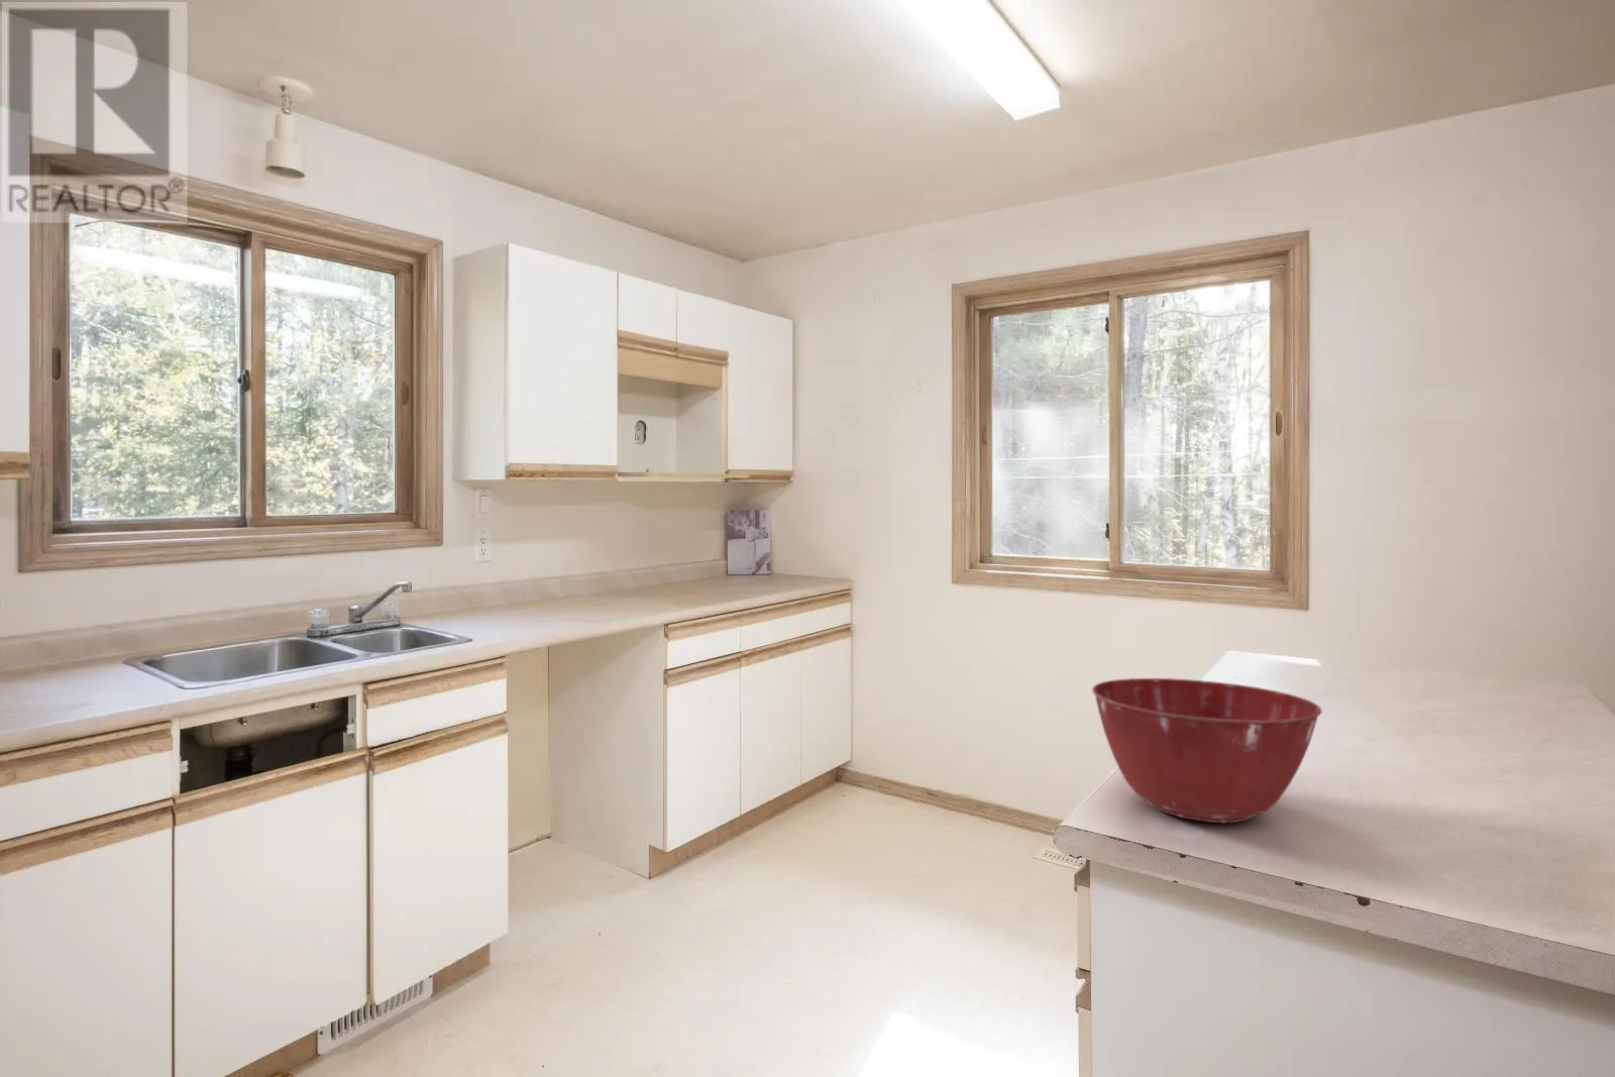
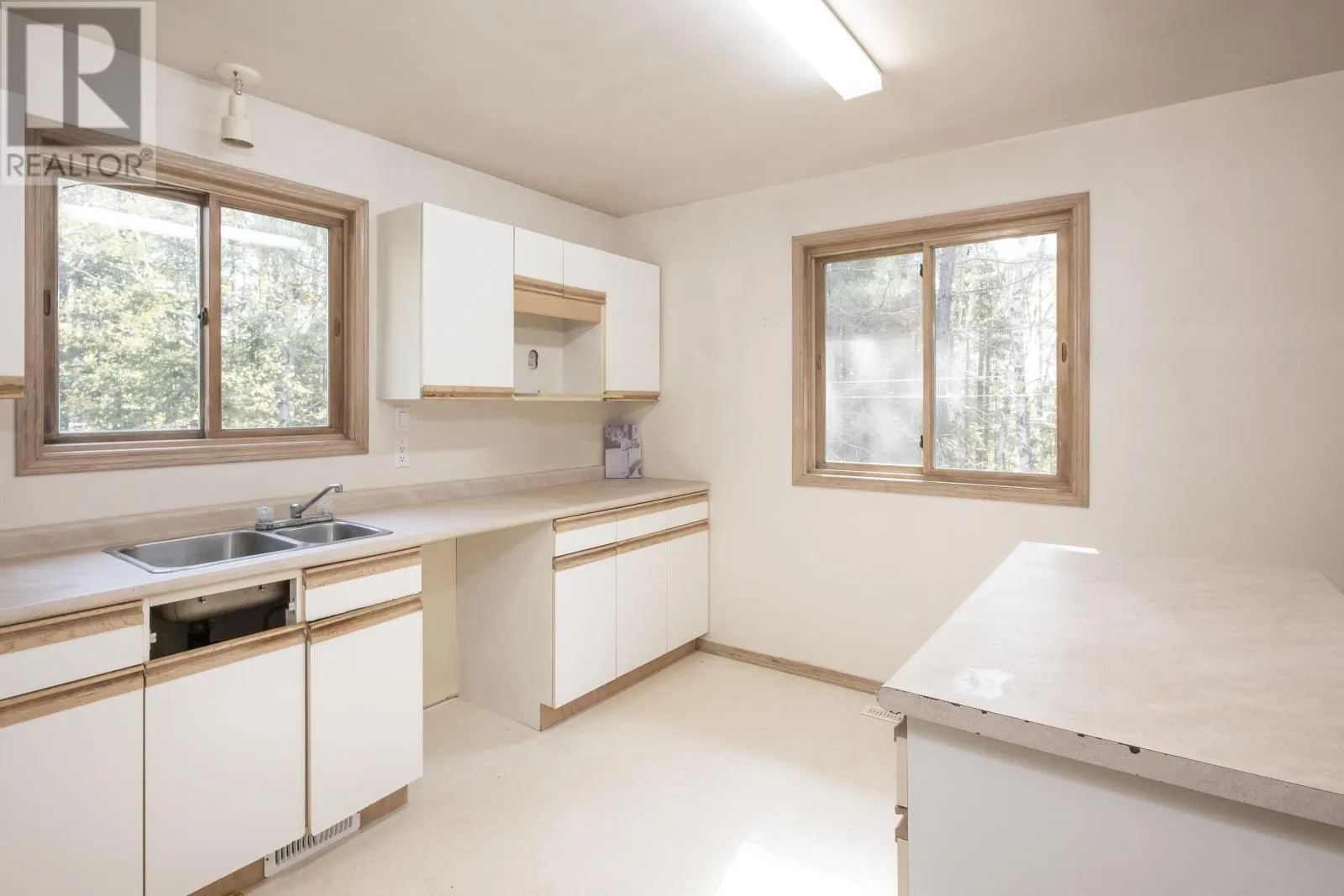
- mixing bowl (1200, 750)
